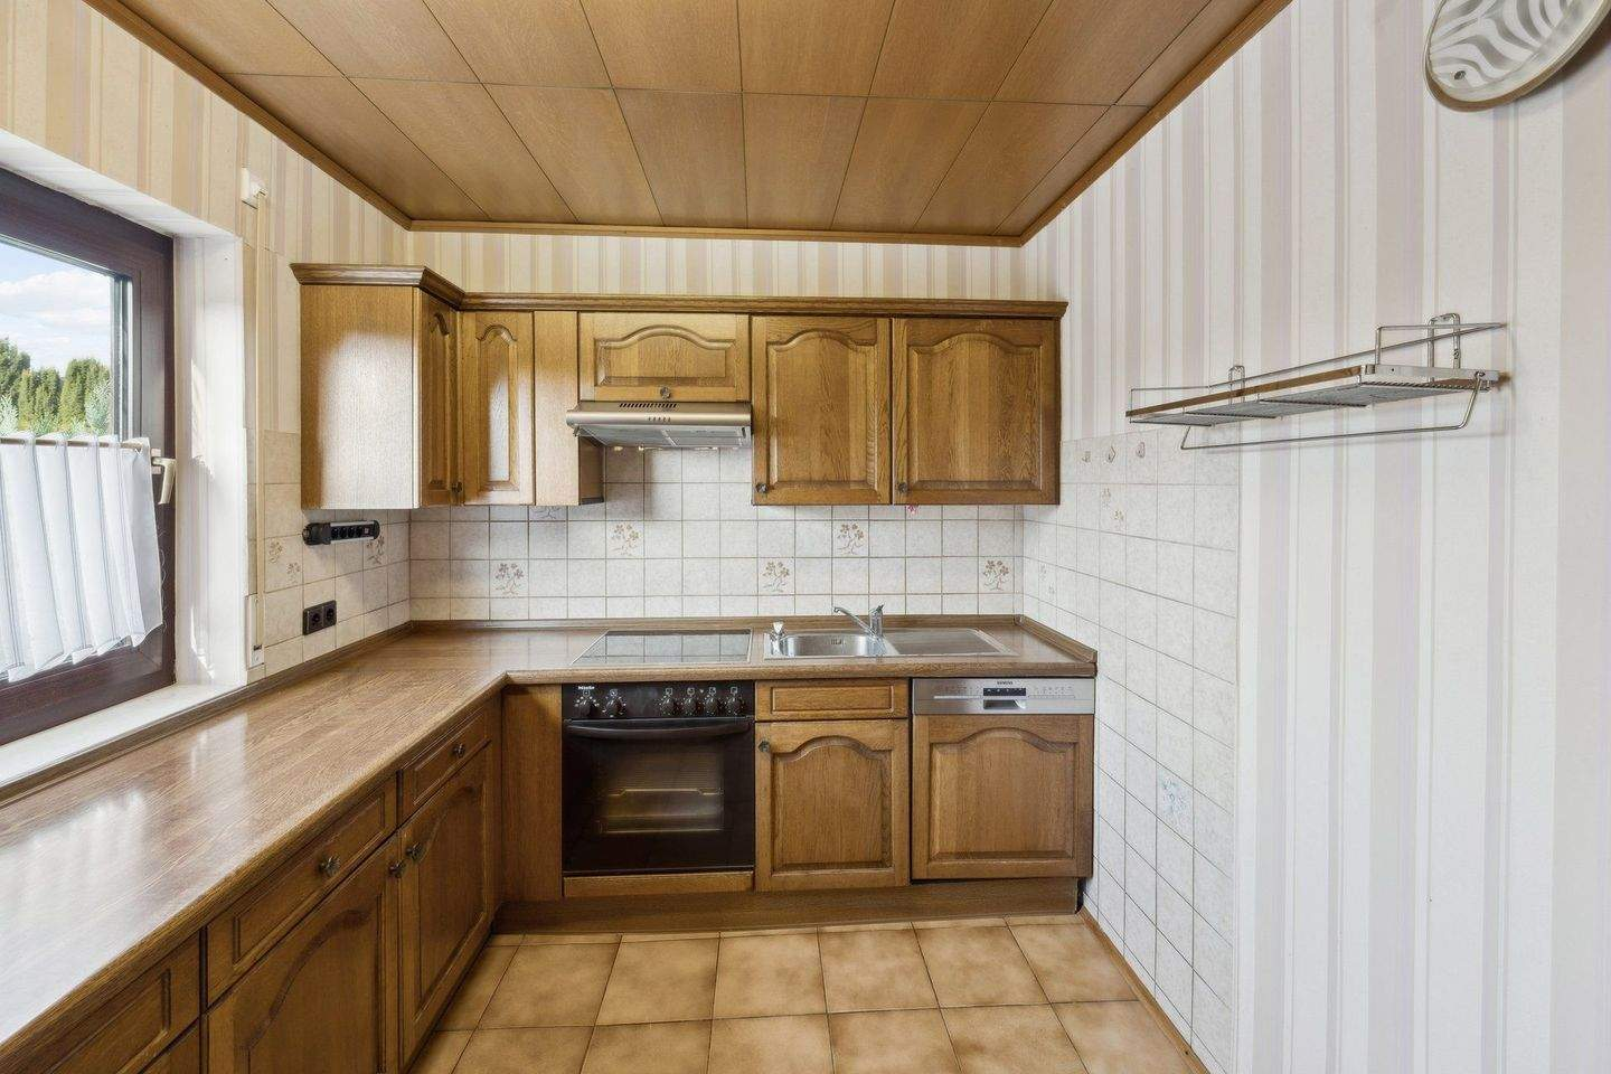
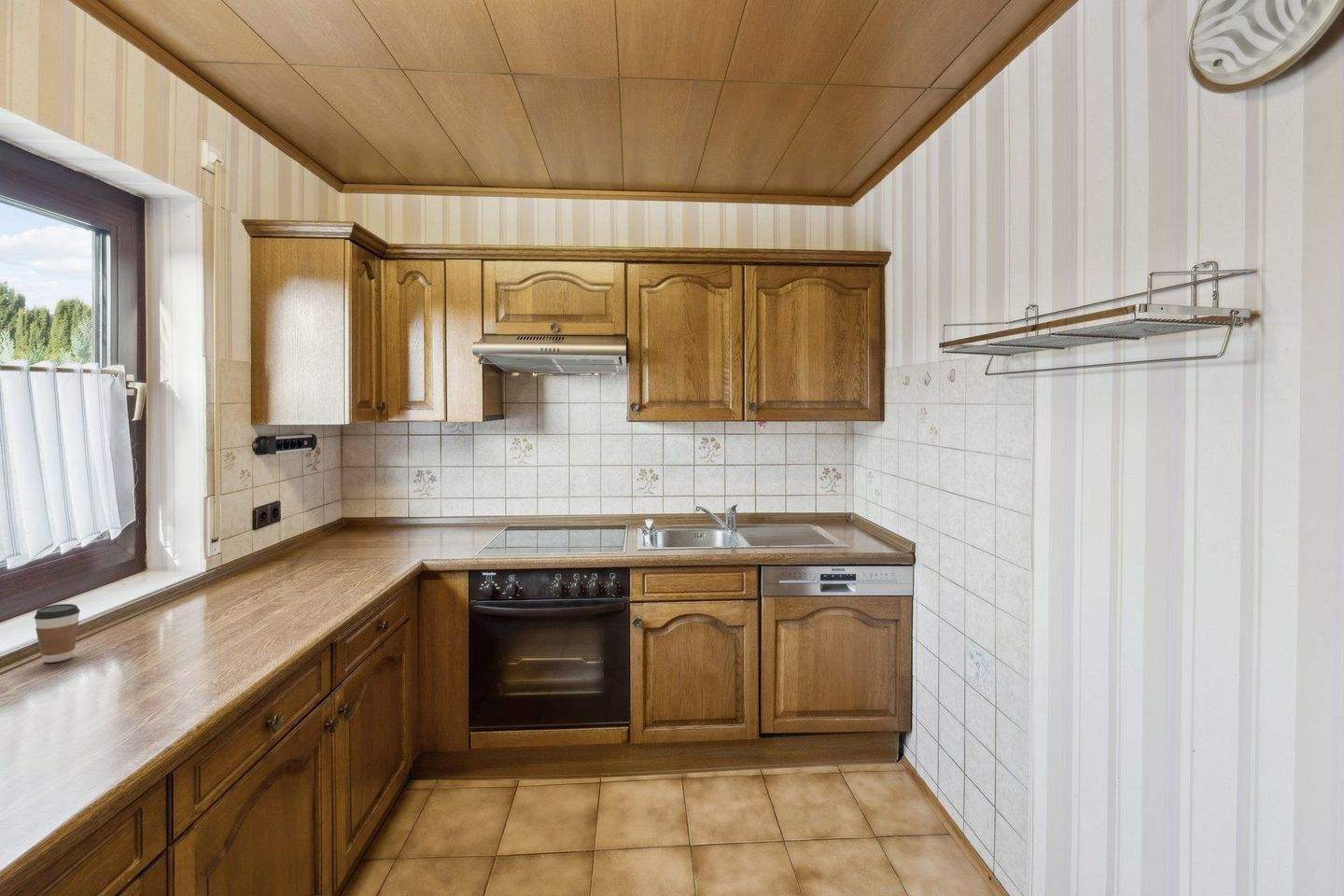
+ coffee cup (57, 633)
